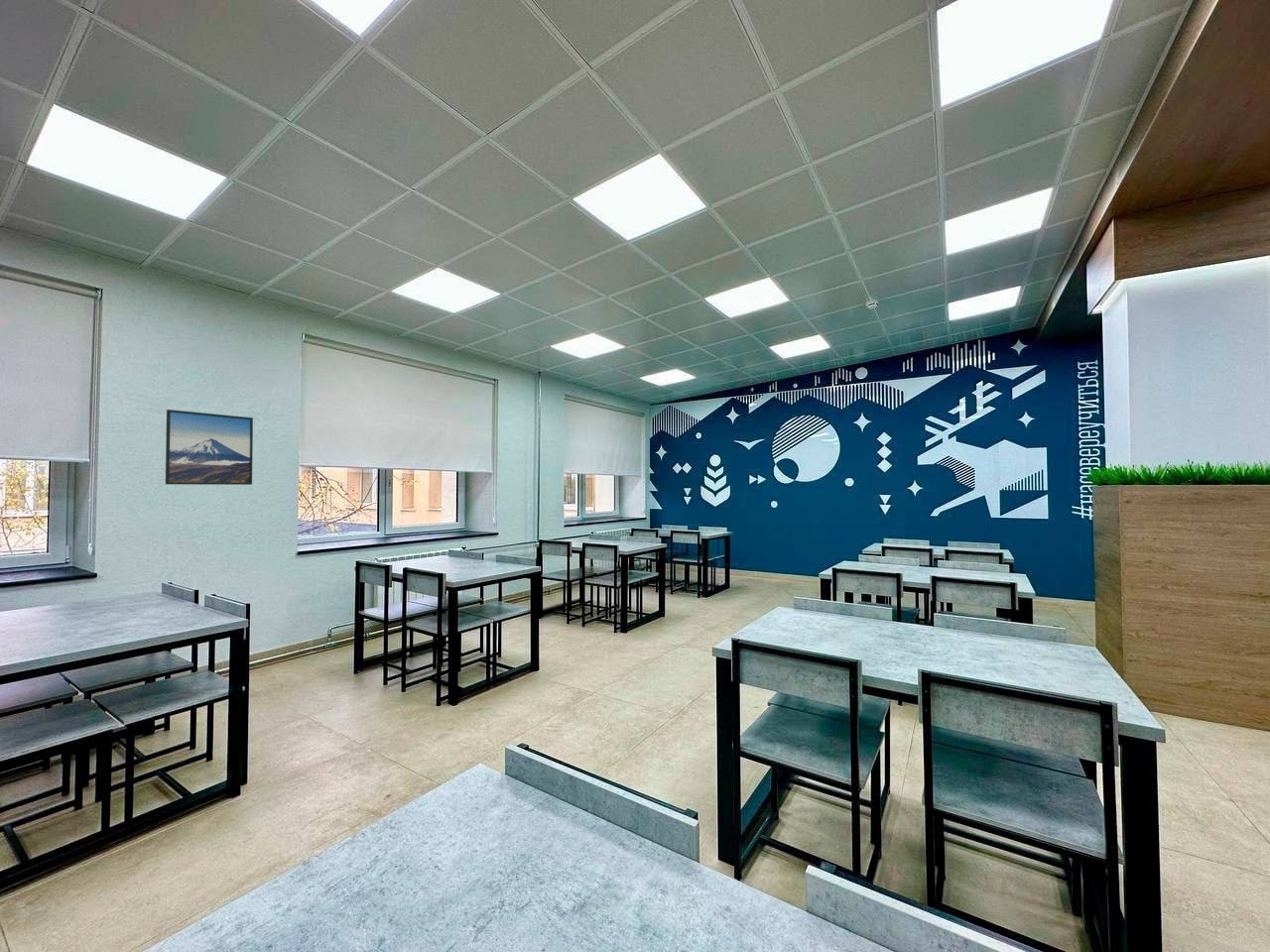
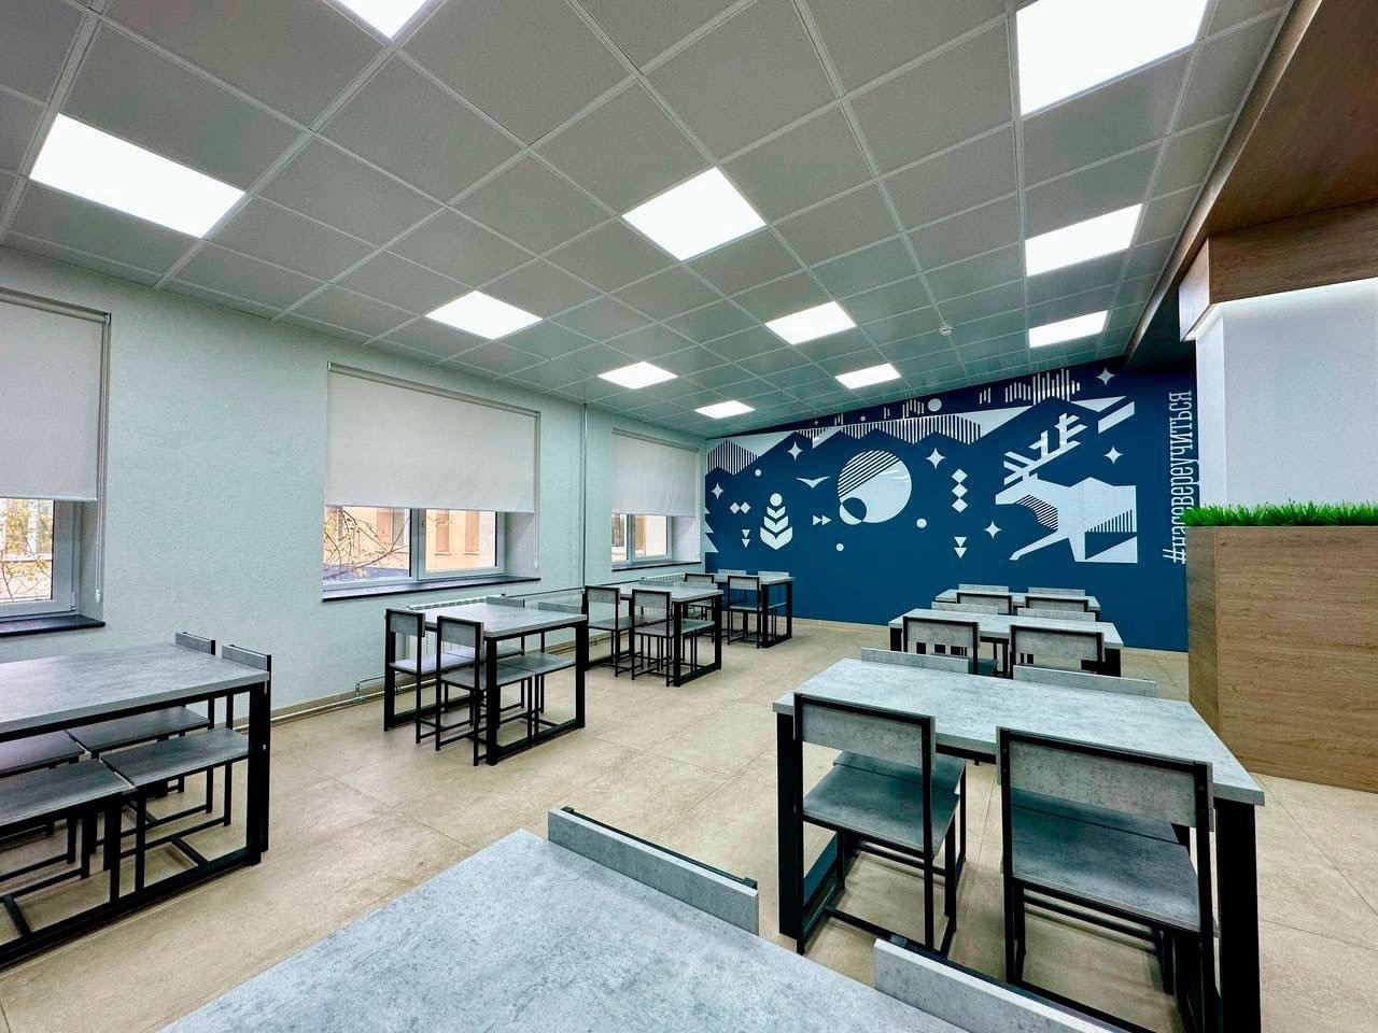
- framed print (211, 448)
